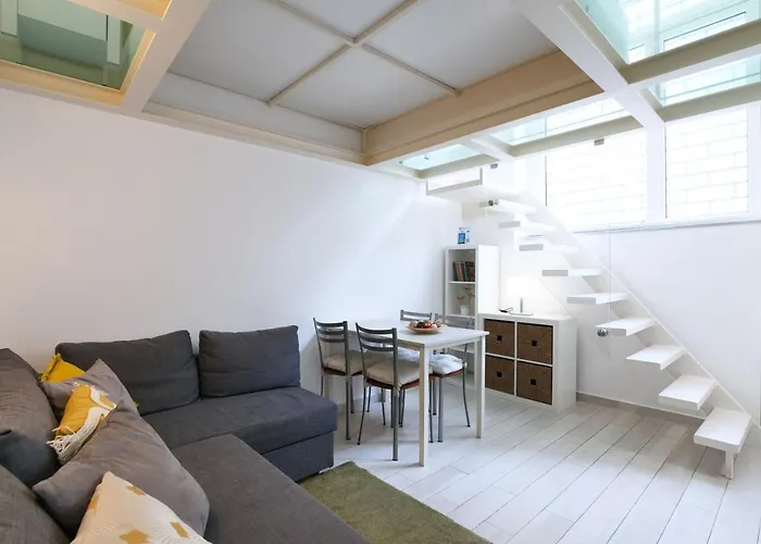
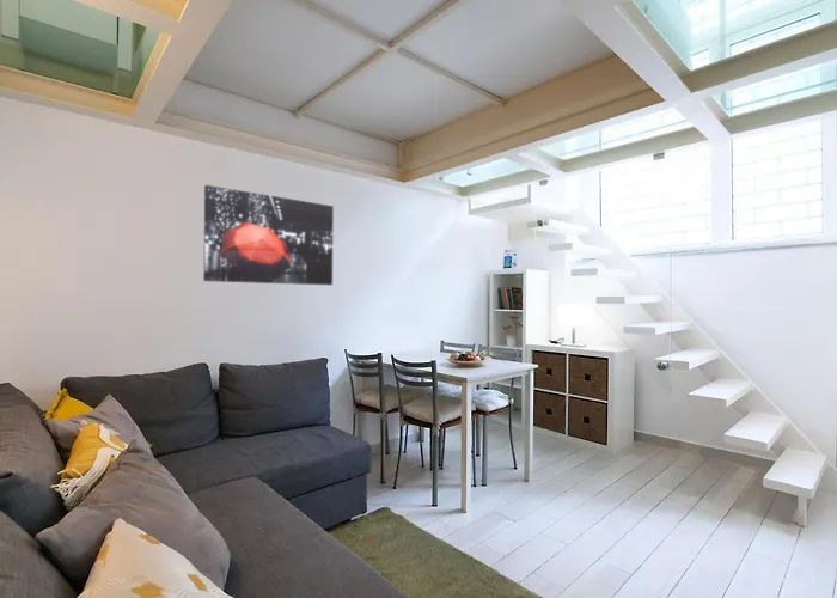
+ wall art (274, 239)
